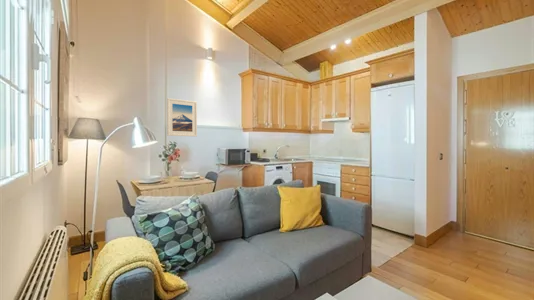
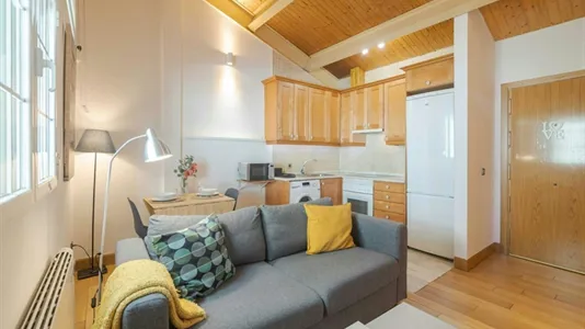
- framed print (182, 118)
